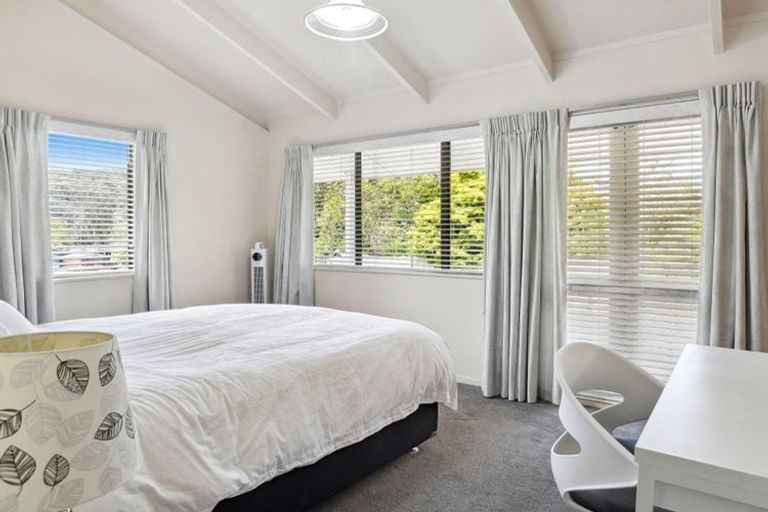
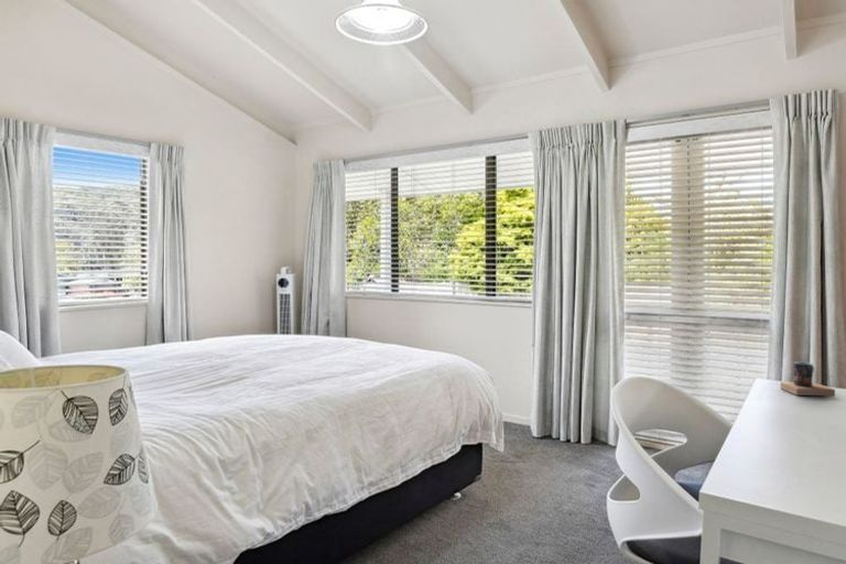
+ mug (806, 377)
